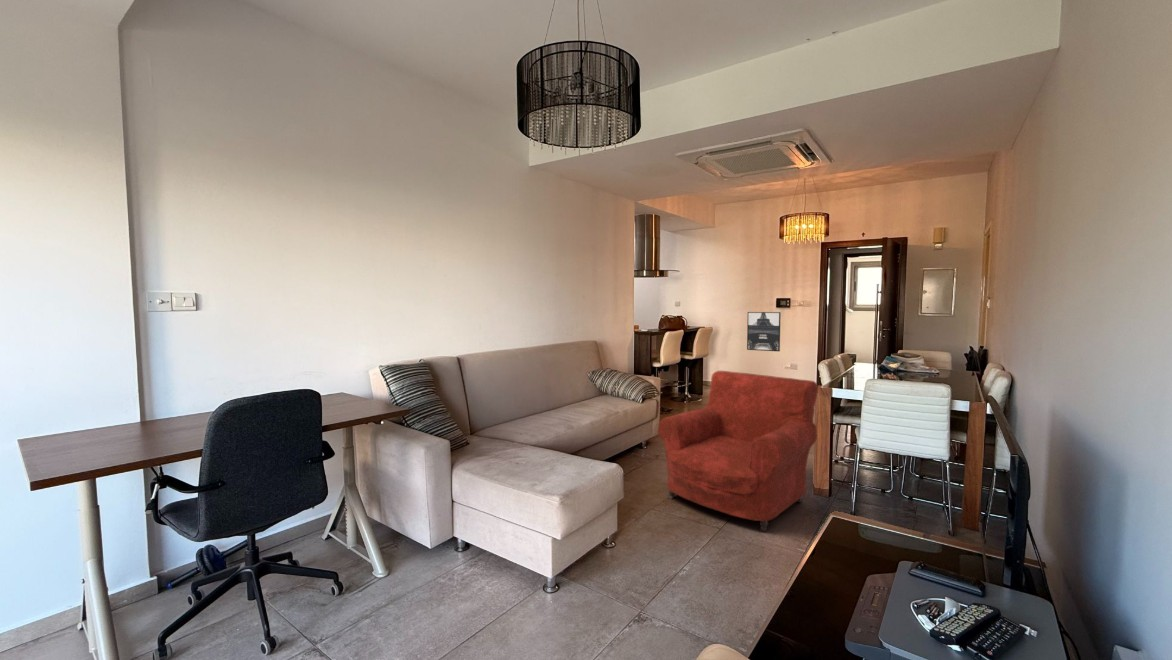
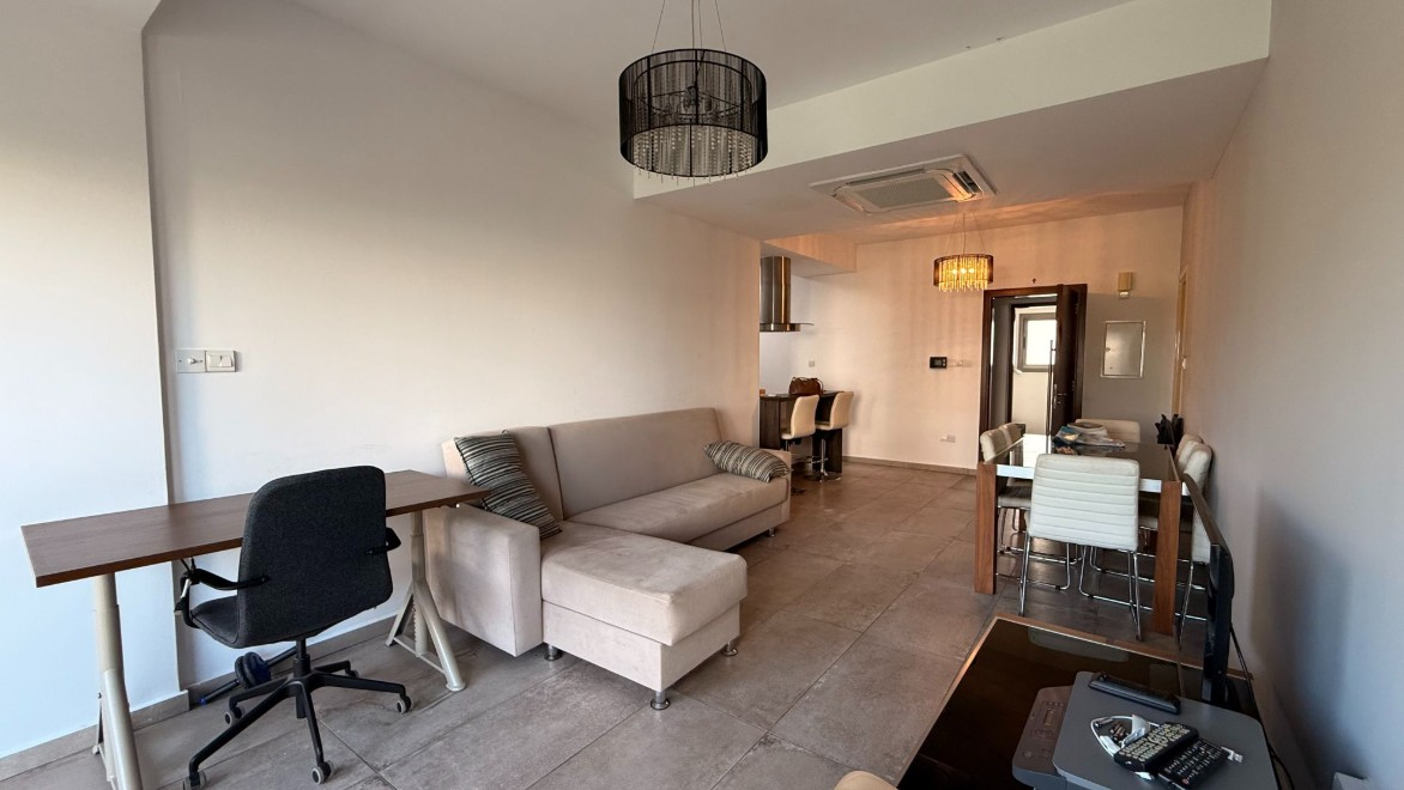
- wall art (763, 331)
- armchair (737, 440)
